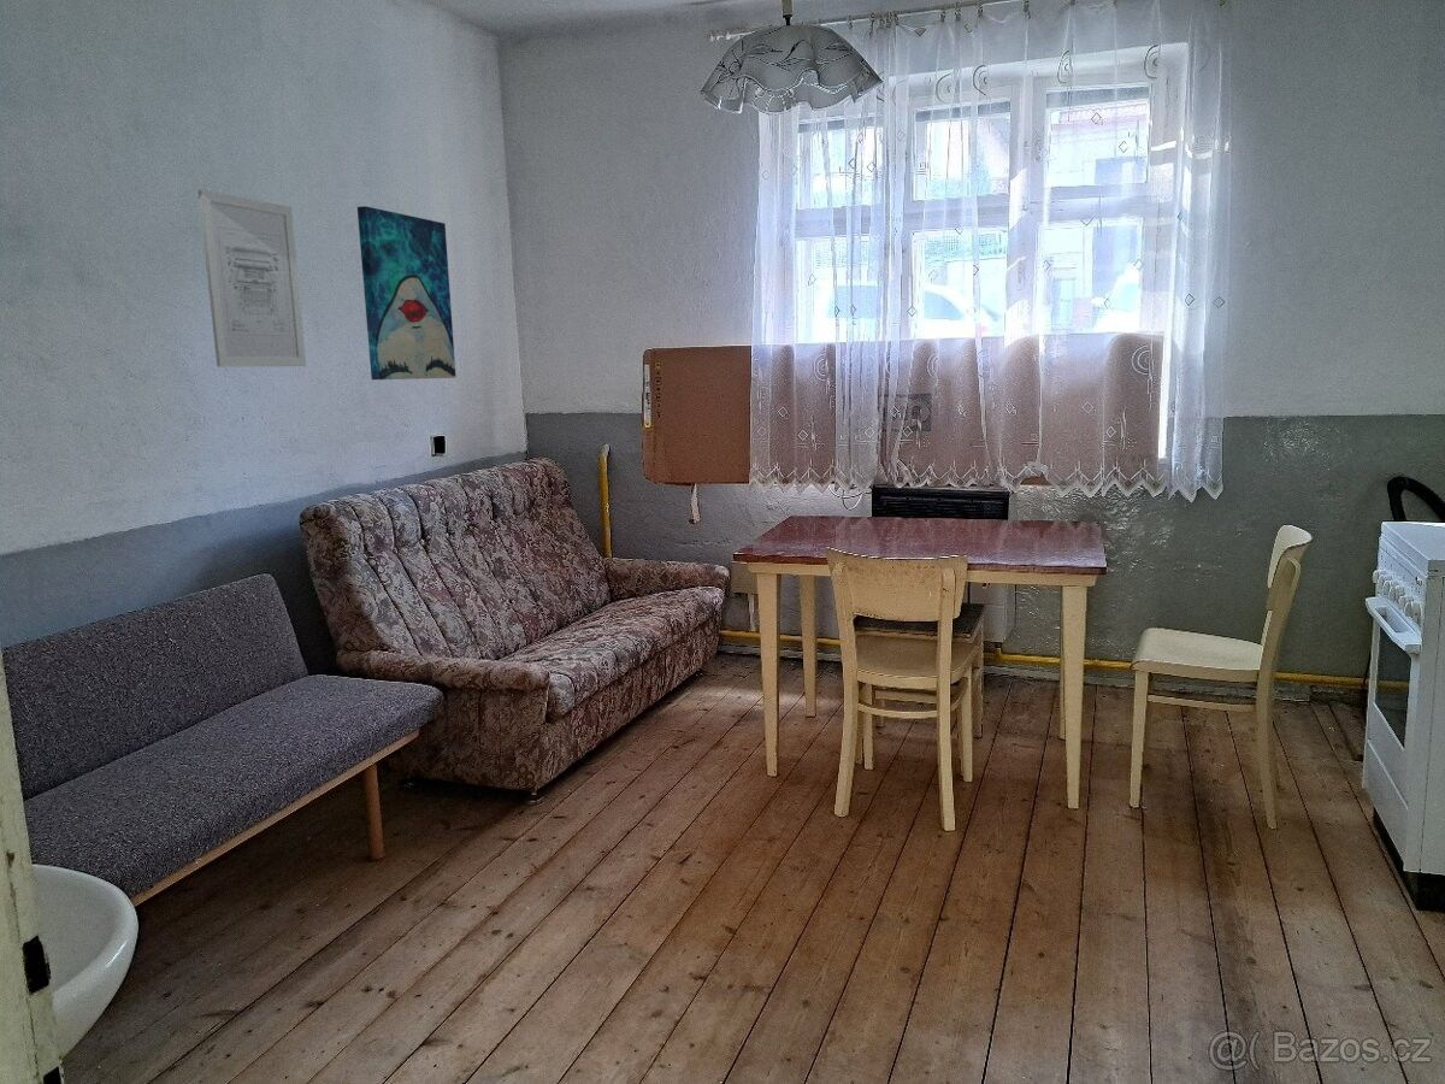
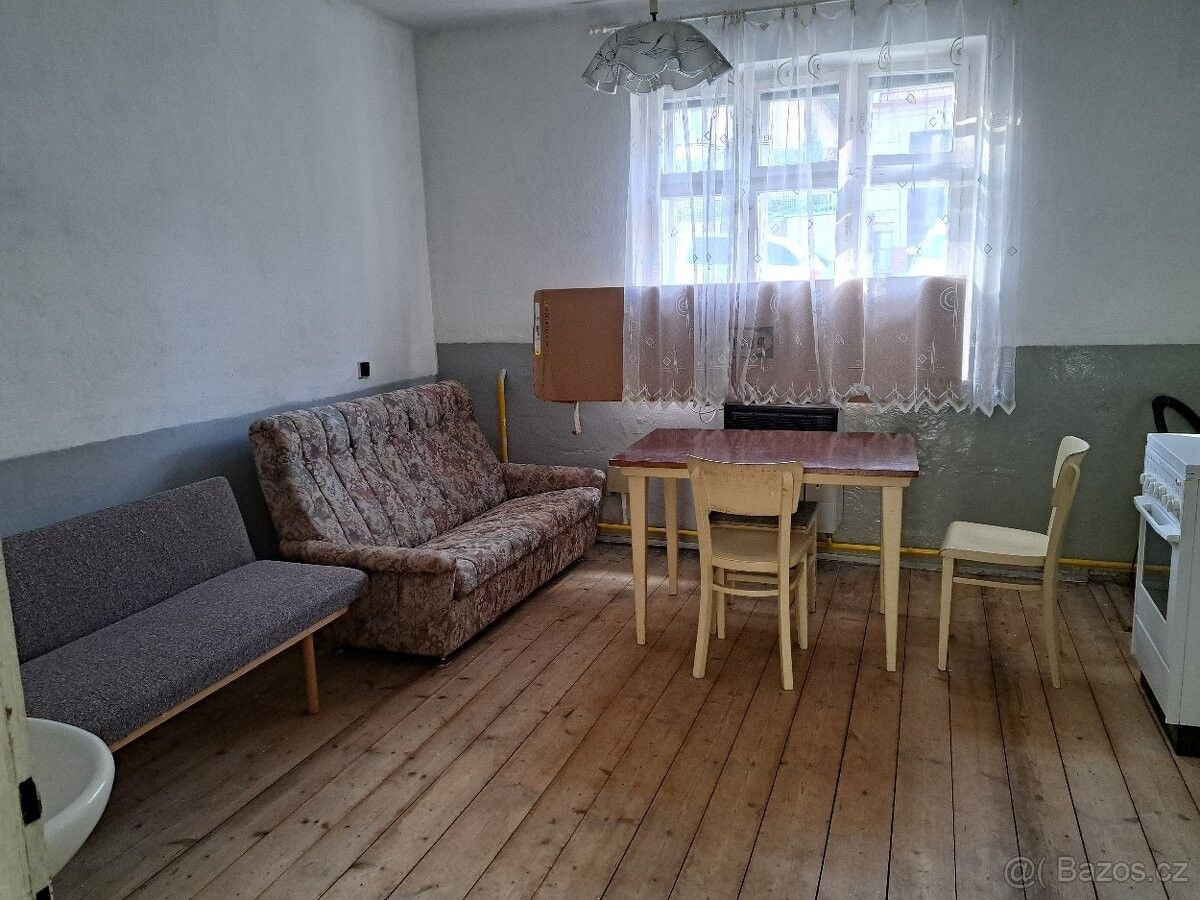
- wall art (409, 297)
- wall art (255, 283)
